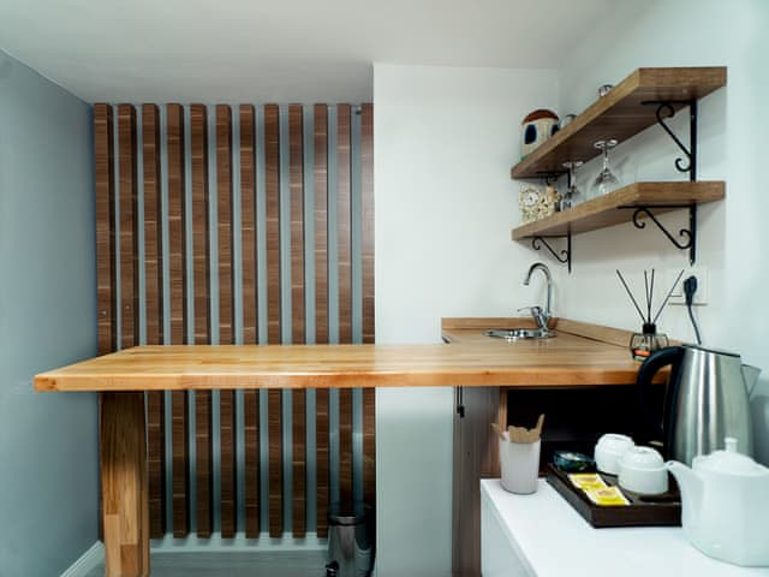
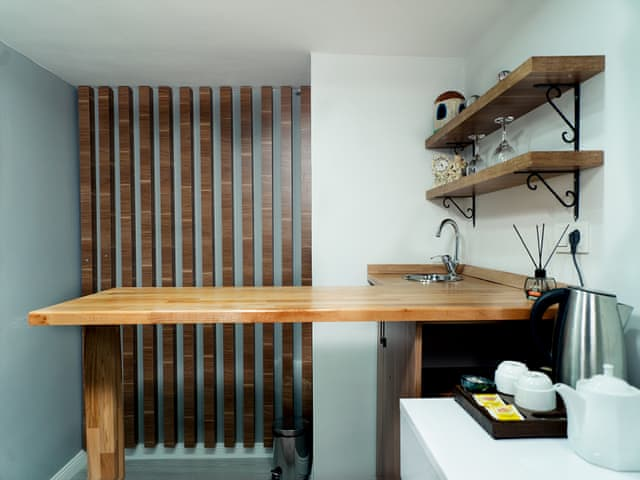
- utensil holder (520, 453)
